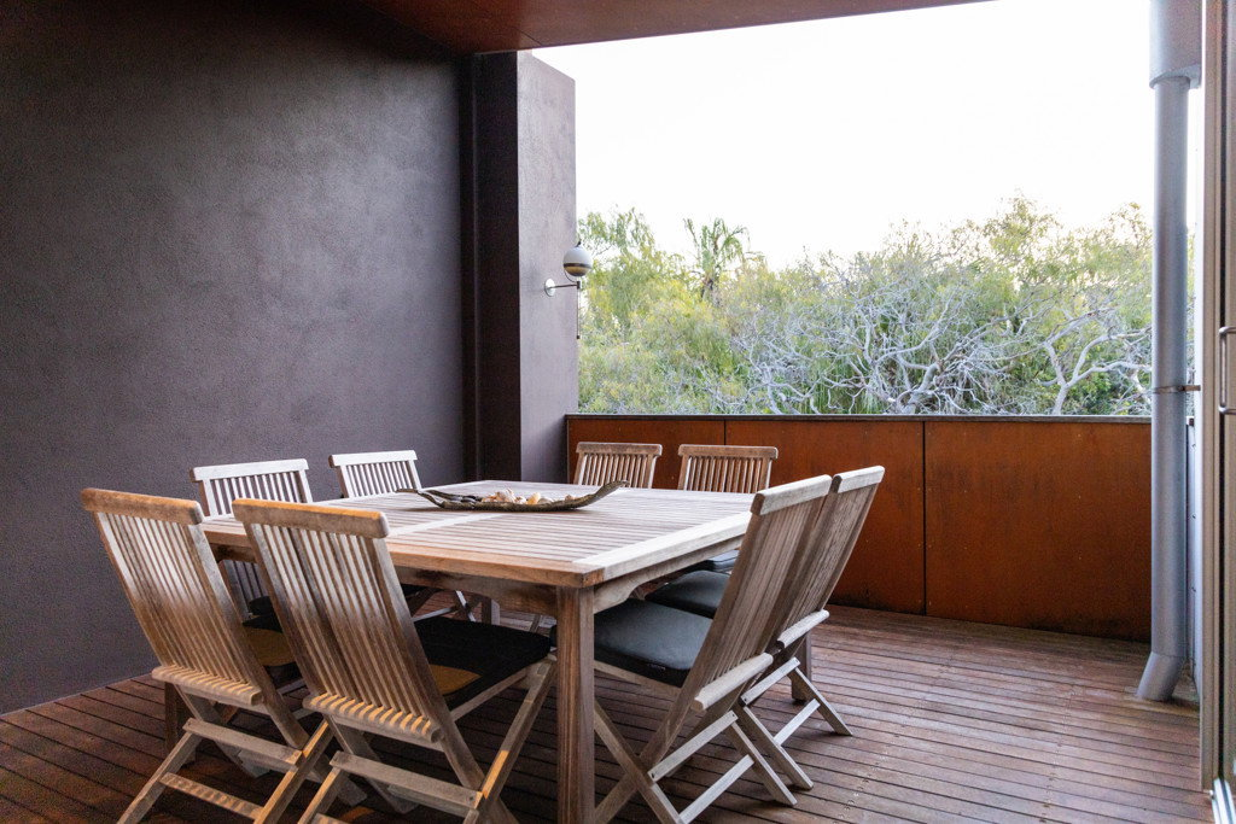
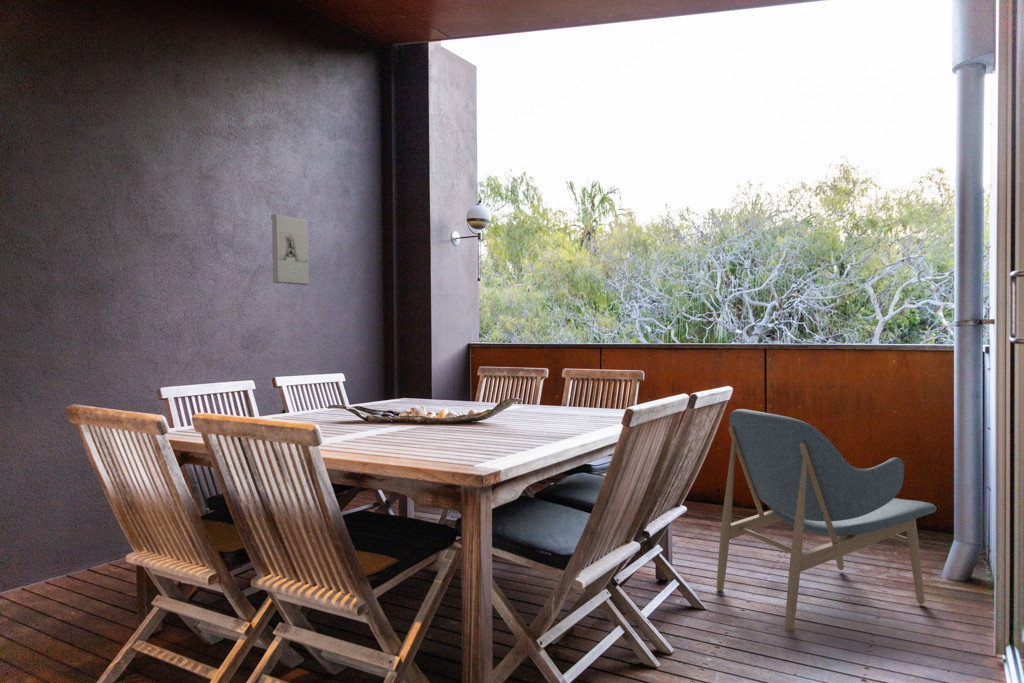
+ wall sculpture (290, 250)
+ lounge chair (821, 502)
